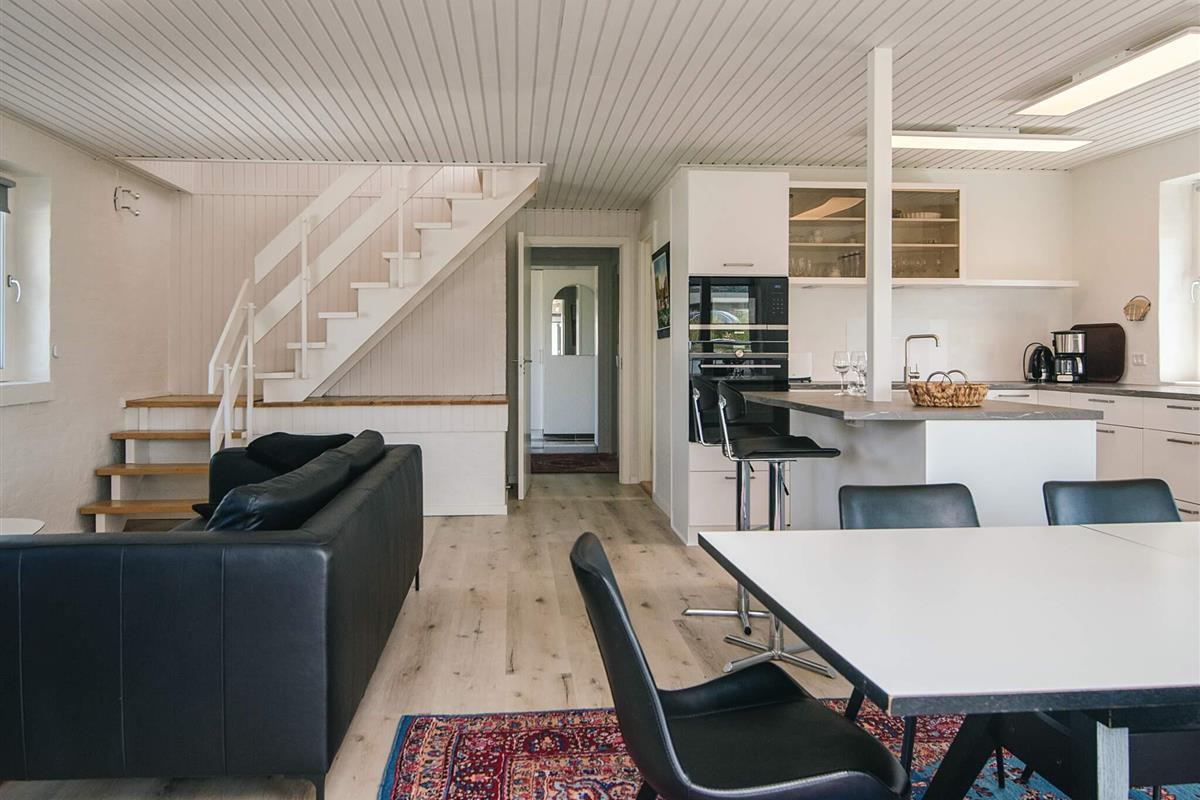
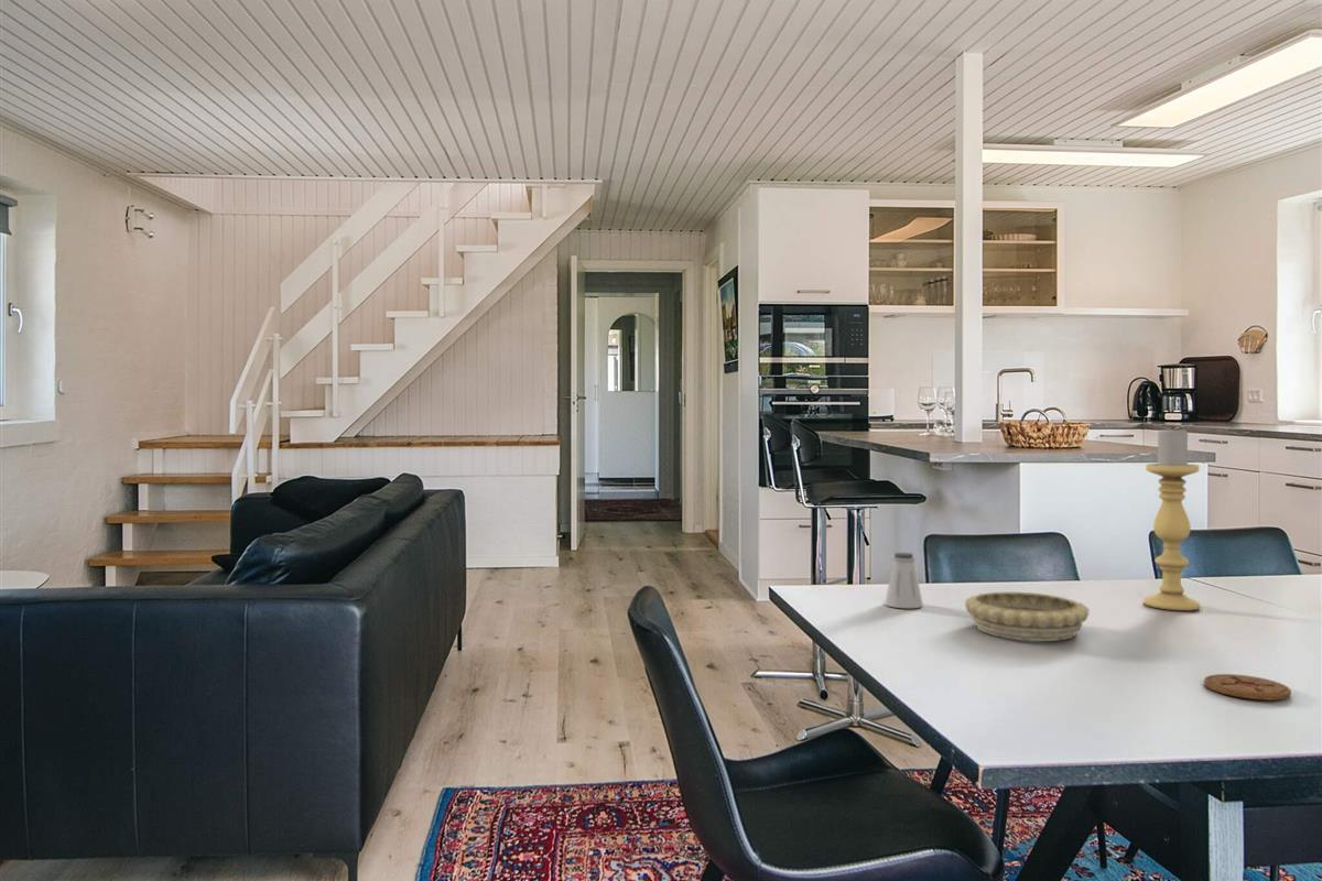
+ saltshaker (903, 578)
+ decorative bowl (1025, 614)
+ candle holder (1171, 515)
+ coaster (1246, 686)
